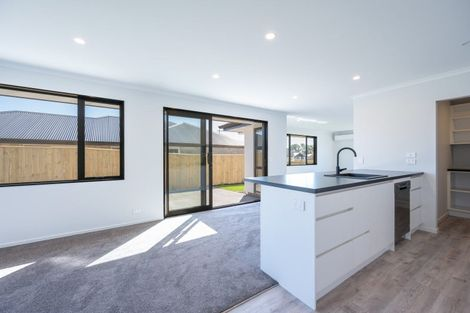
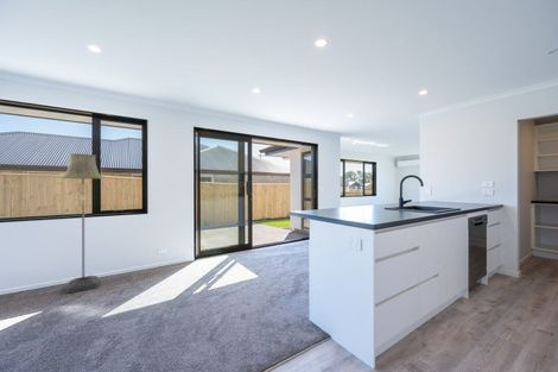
+ floor lamp (83, 220)
